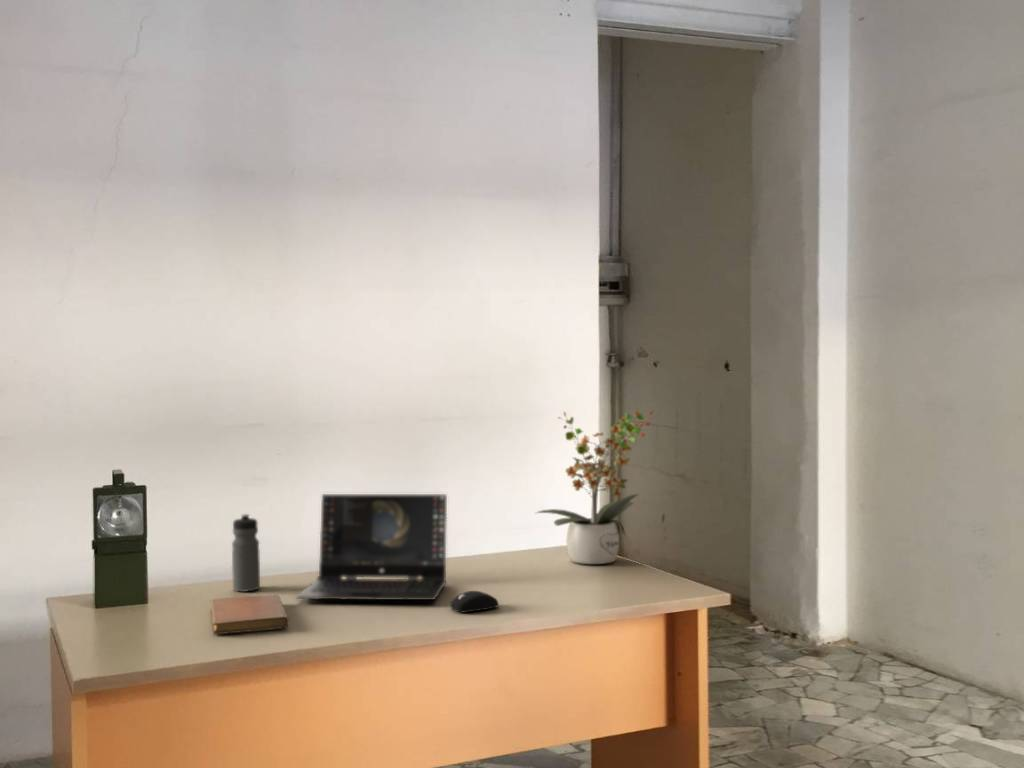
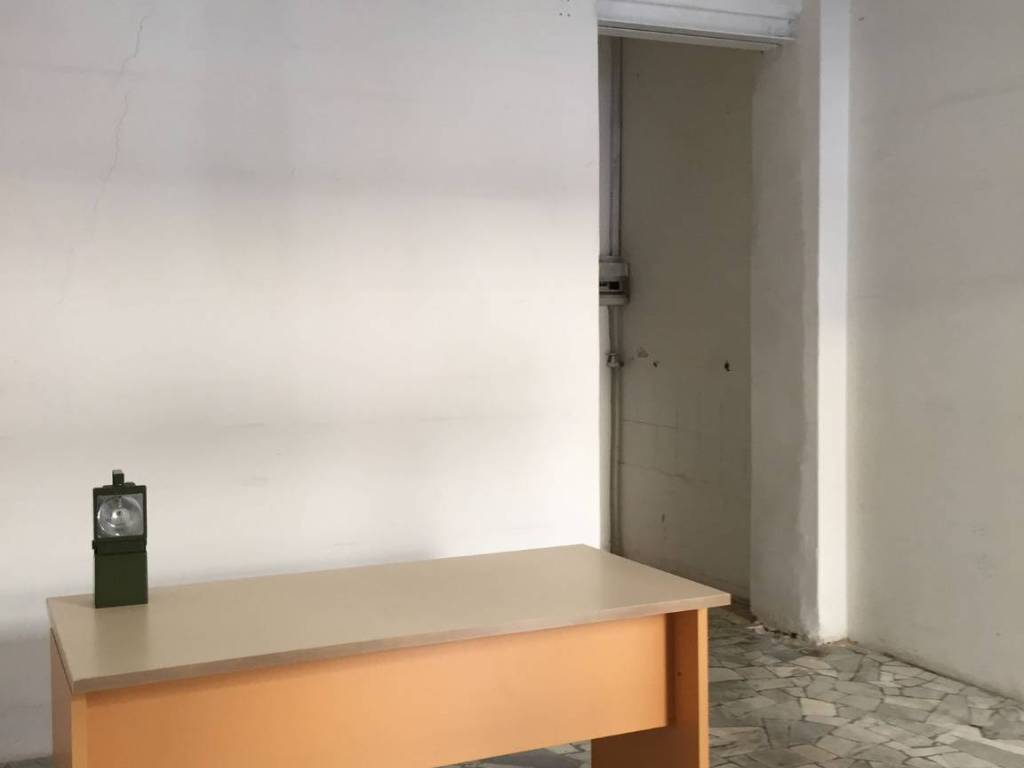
- potted plant (601, 485)
- laptop (374, 546)
- computer mouse (475, 600)
- notebook (248, 612)
- water bottle (245, 551)
